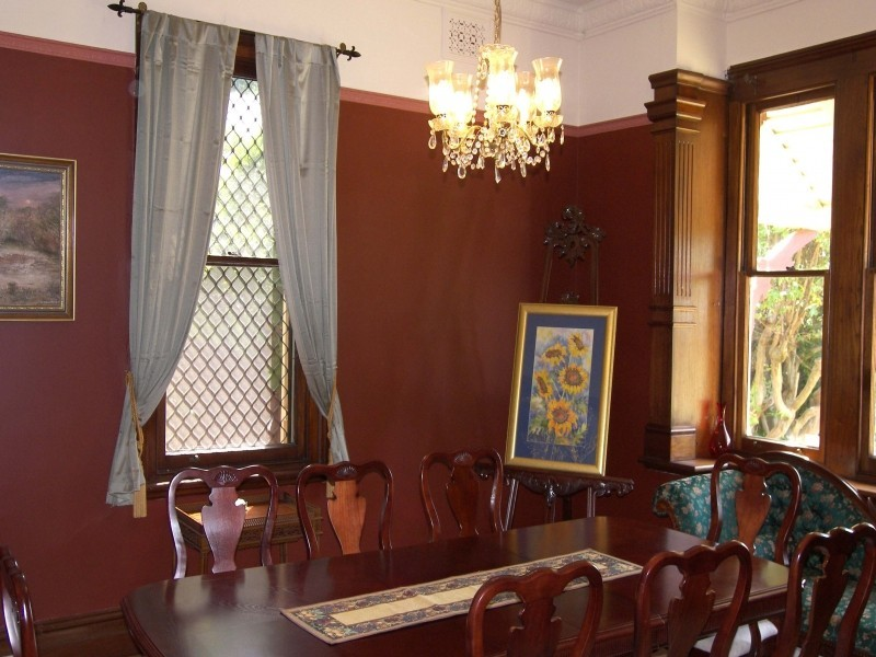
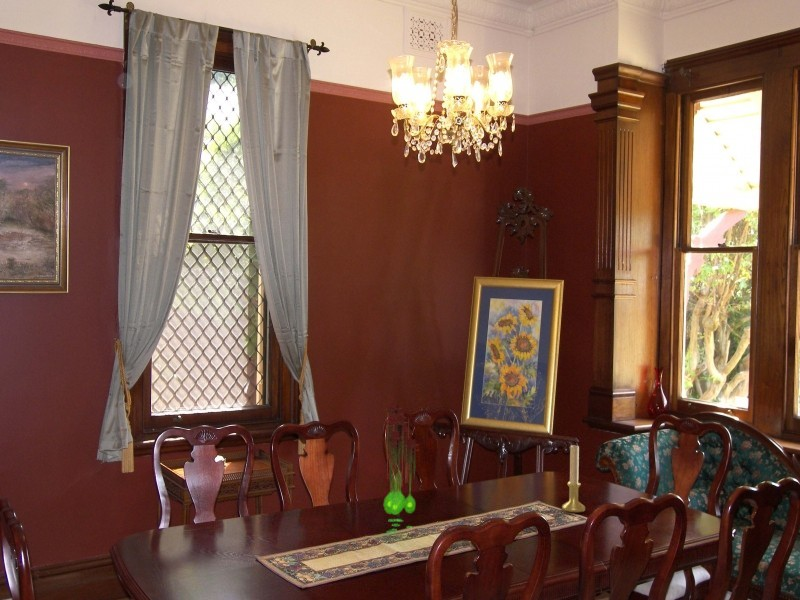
+ flower arrangement (413, 459)
+ candle holder (574, 476)
